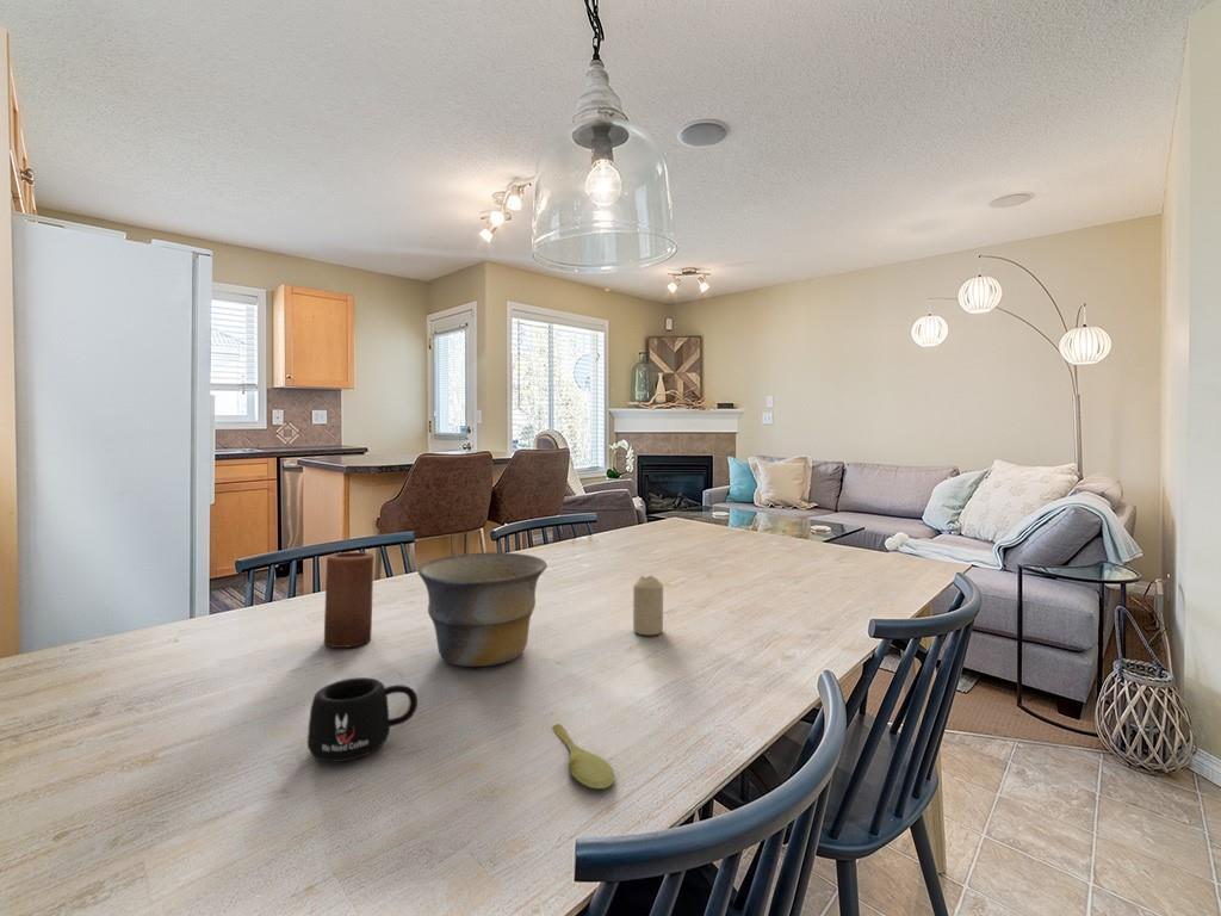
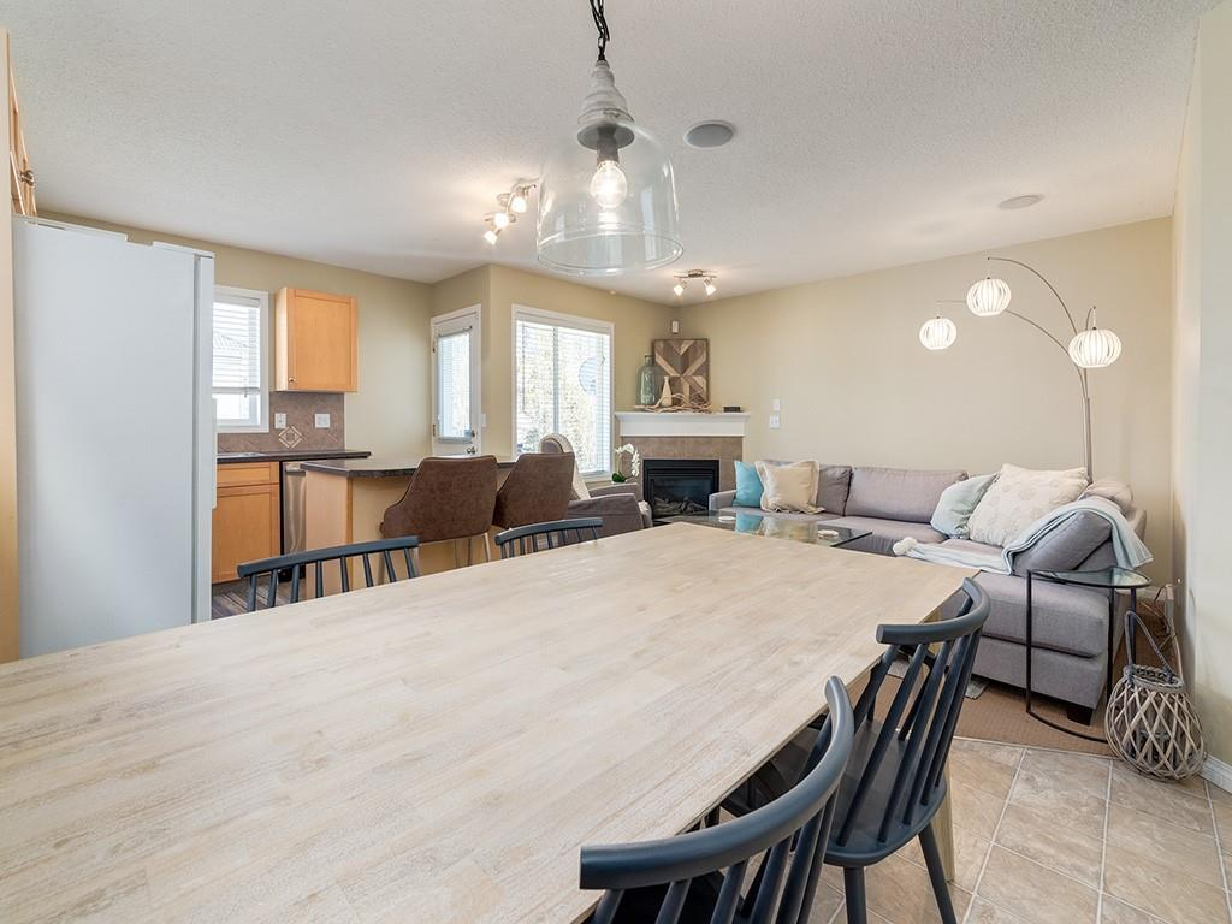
- candle (348, 598)
- candle (647, 604)
- bowl (483, 608)
- mug (364, 714)
- spoon (577, 751)
